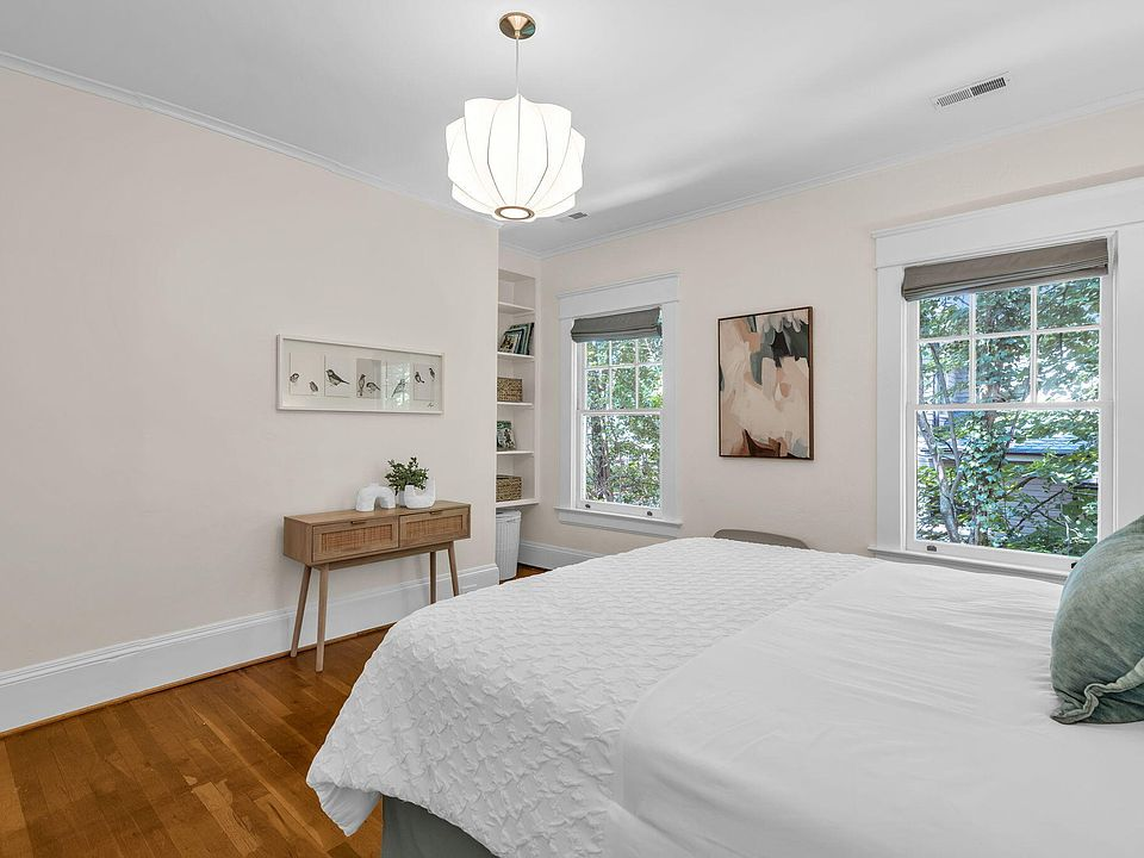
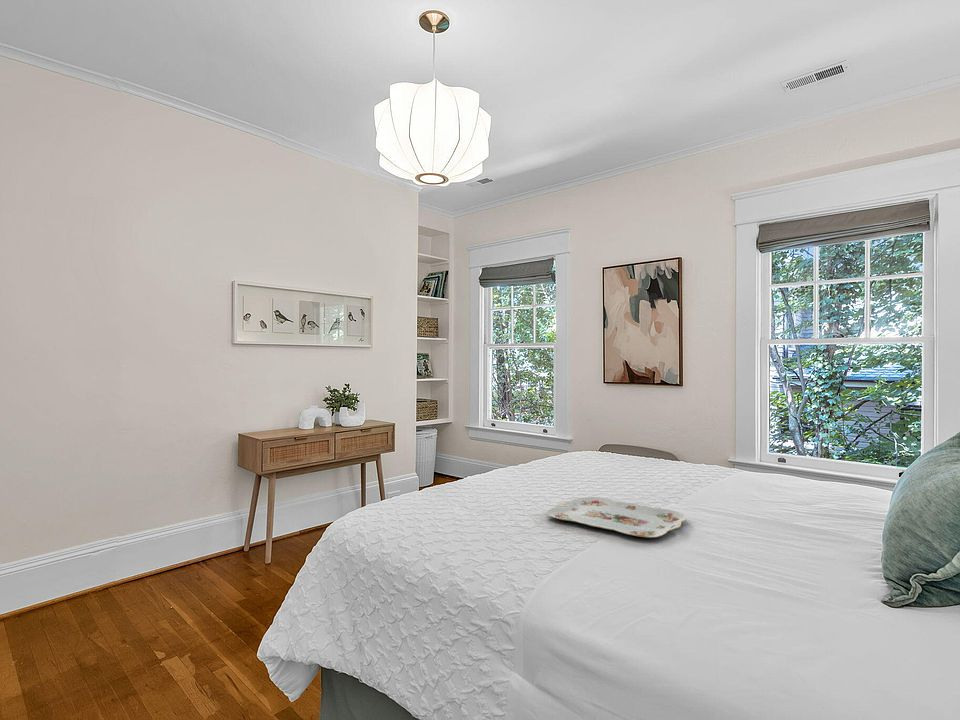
+ serving tray (615, 516)
